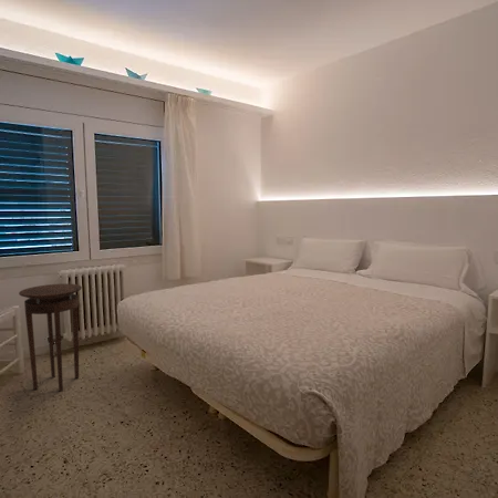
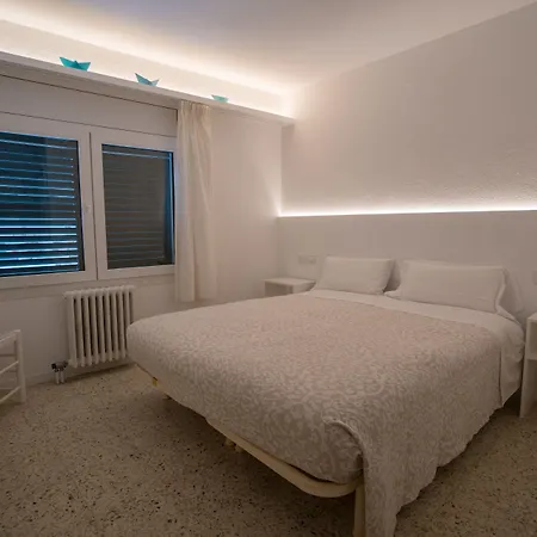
- stool (55, 336)
